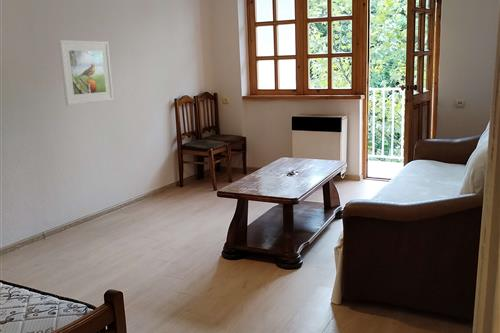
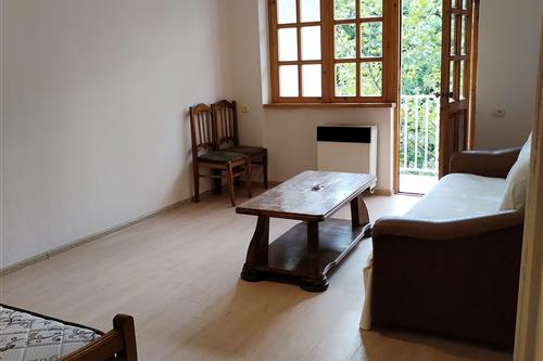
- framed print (87, 72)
